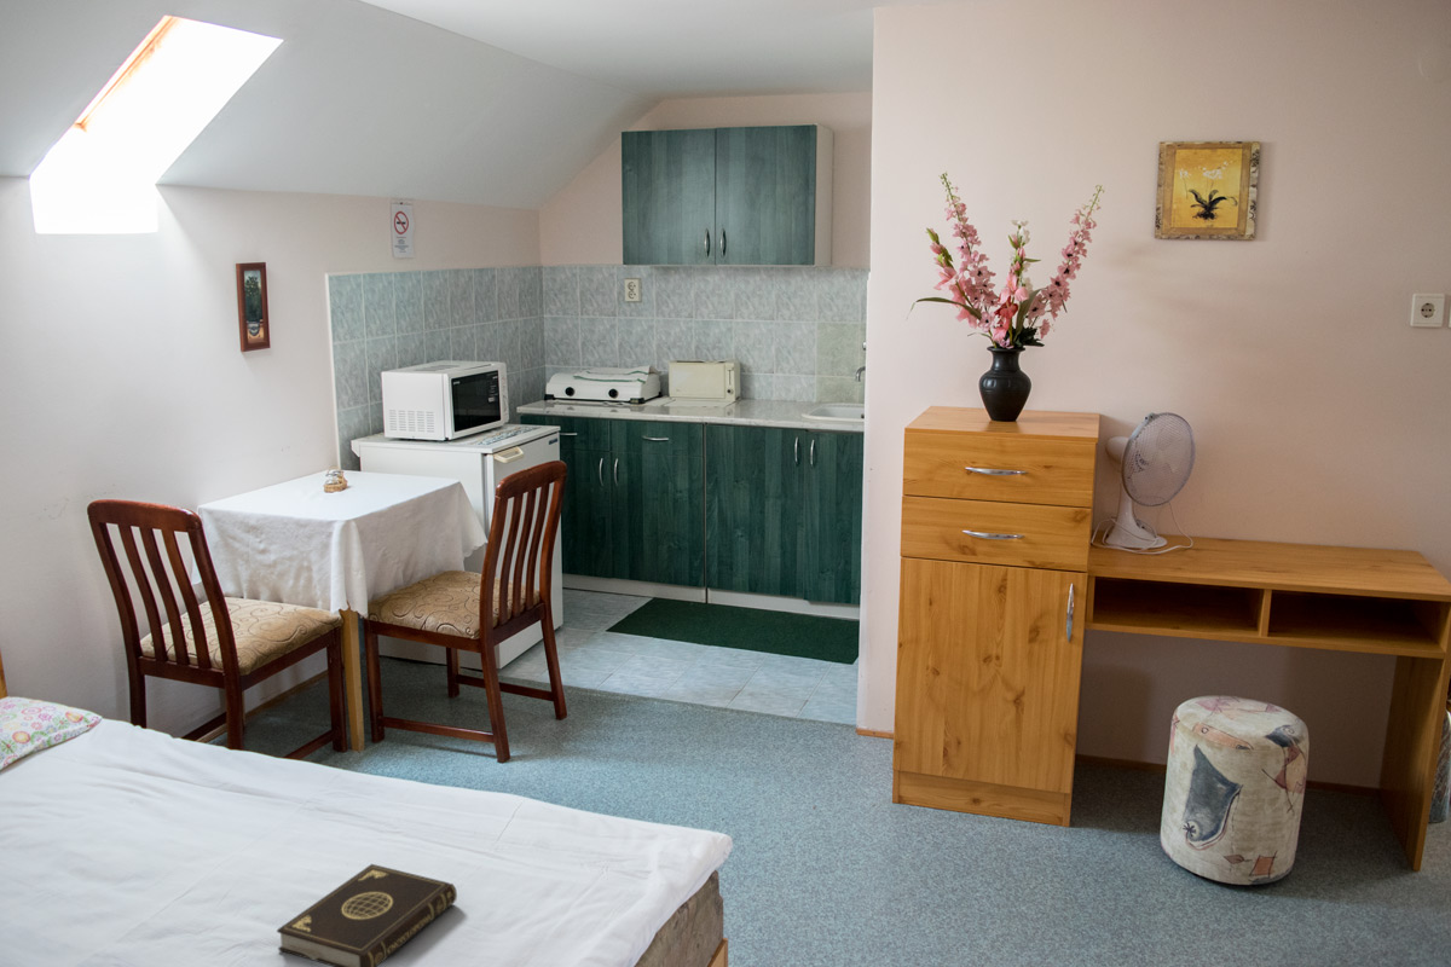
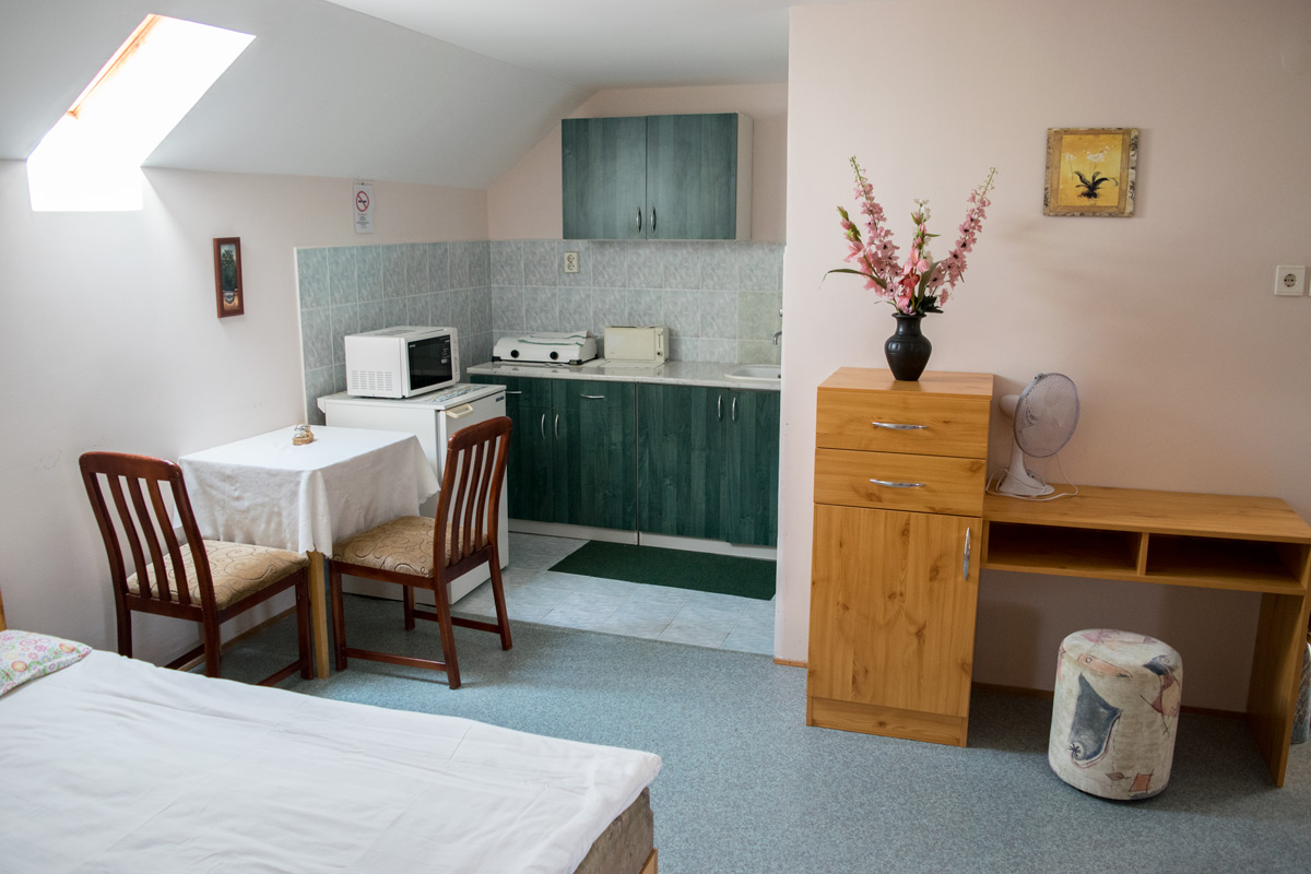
- book (370, 916)
